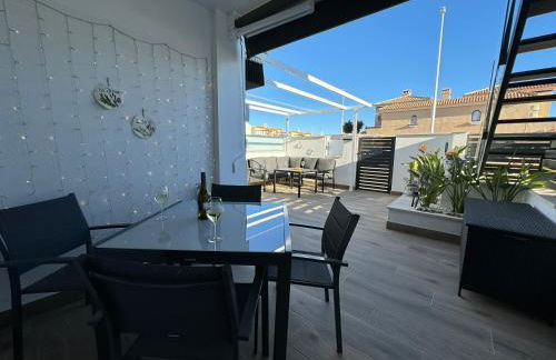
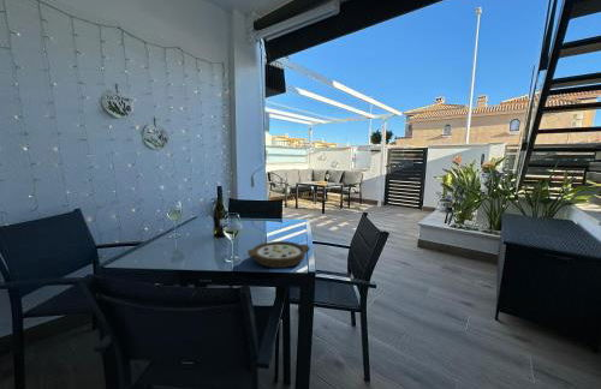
+ bowl (279, 253)
